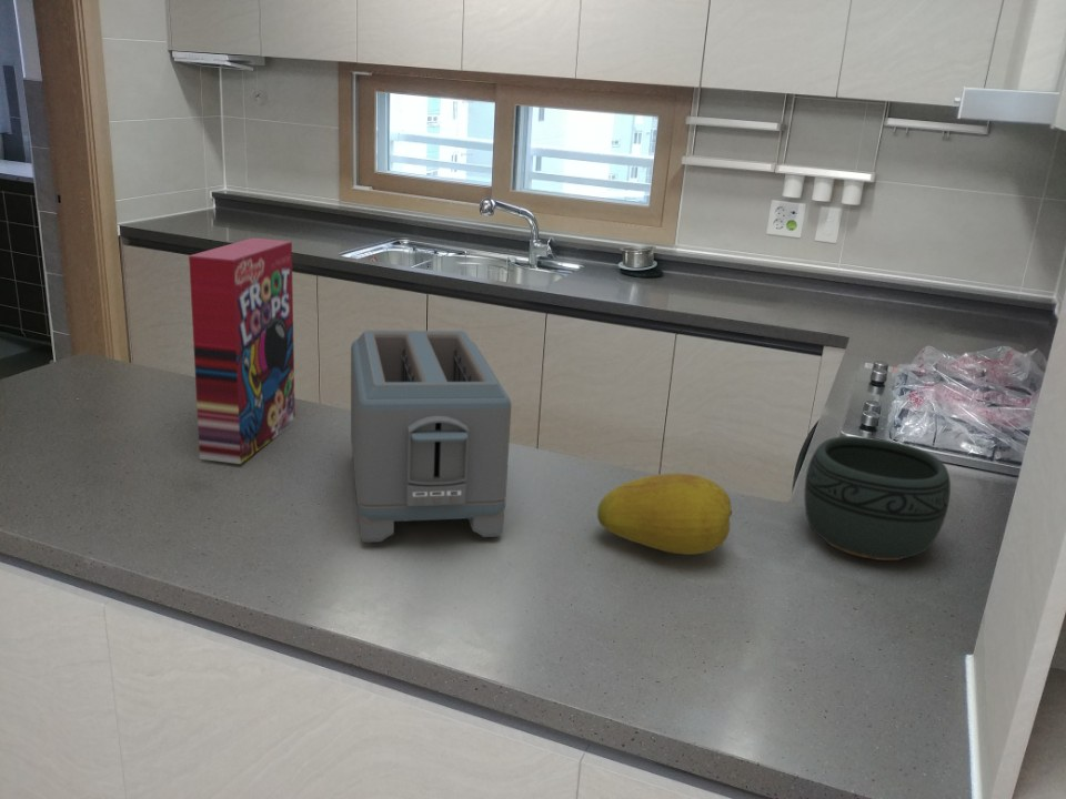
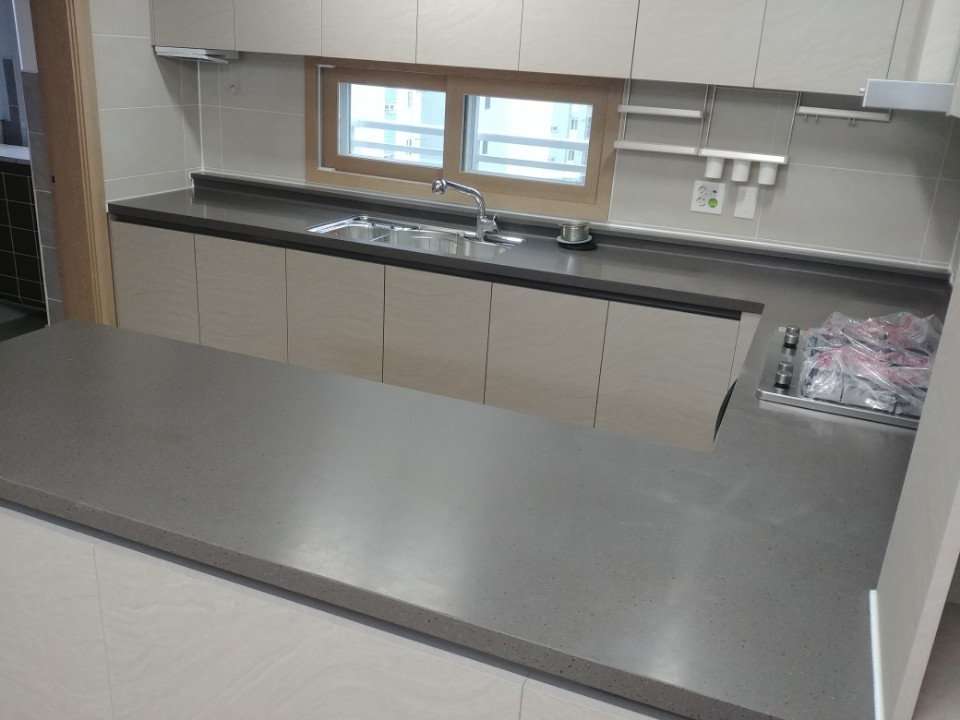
- bowl (873, 498)
- fruit (664, 509)
- toaster (424, 429)
- cereal box (247, 346)
